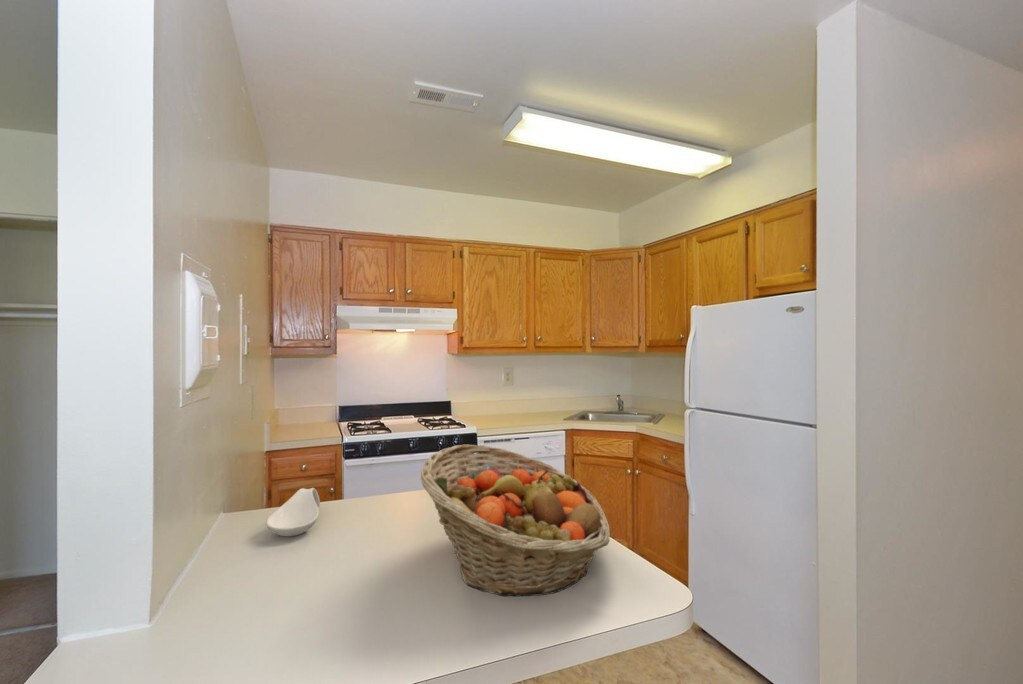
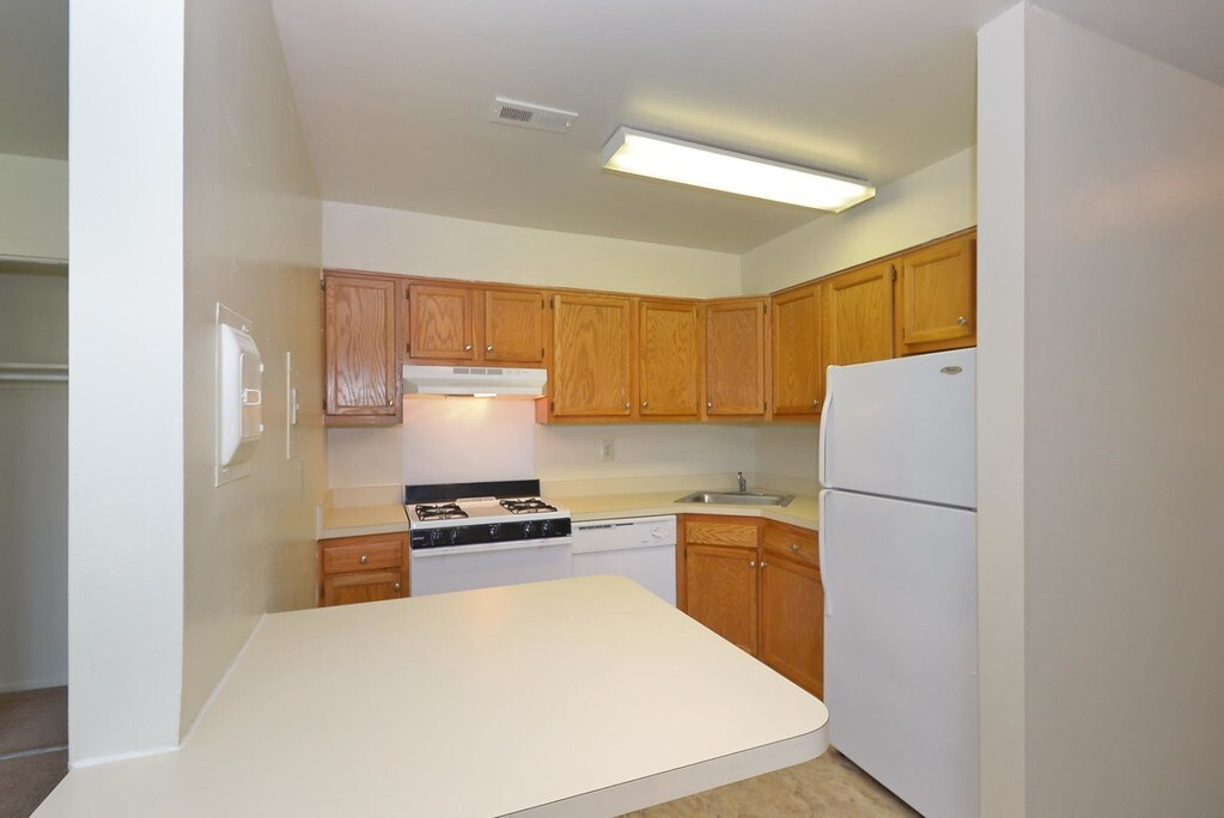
- fruit basket (516, 506)
- spoon rest (299, 509)
